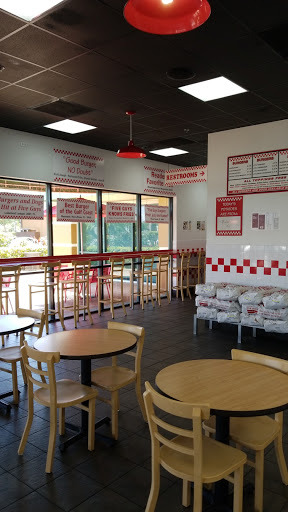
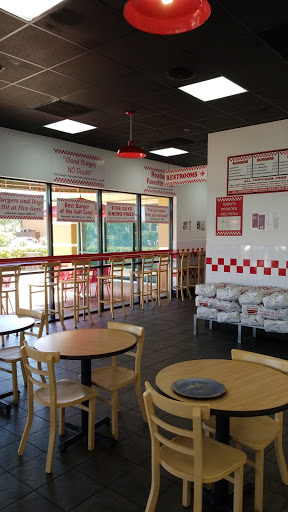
+ plate (198, 387)
